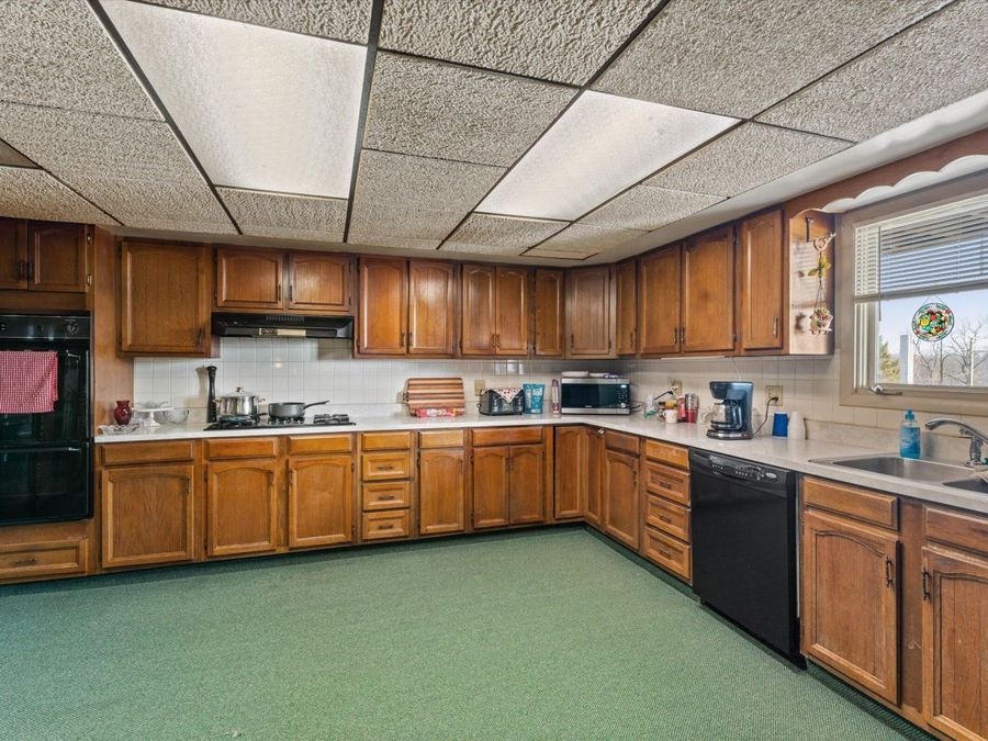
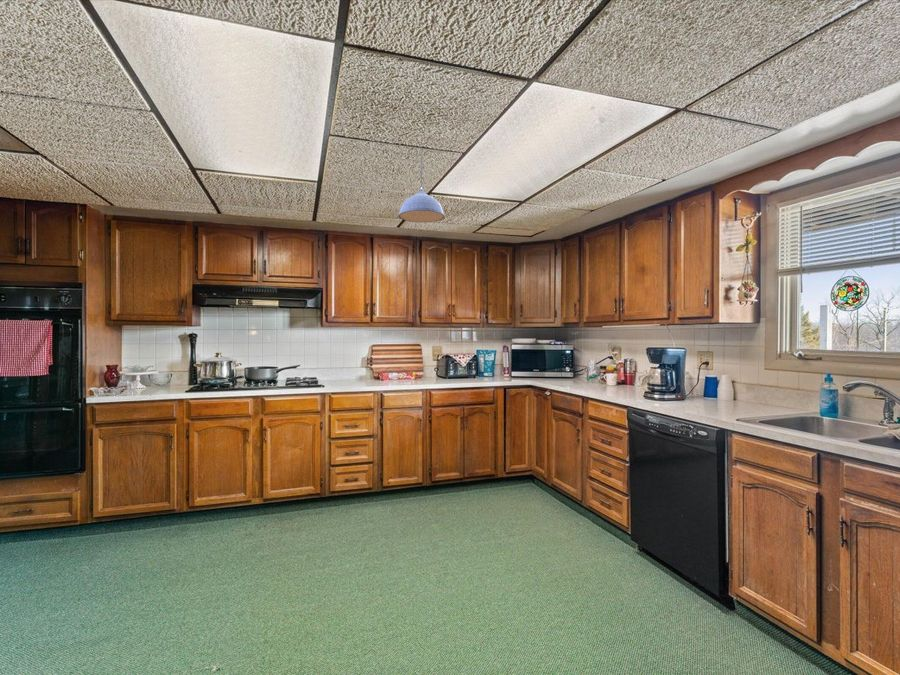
+ pendant light (421, 182)
